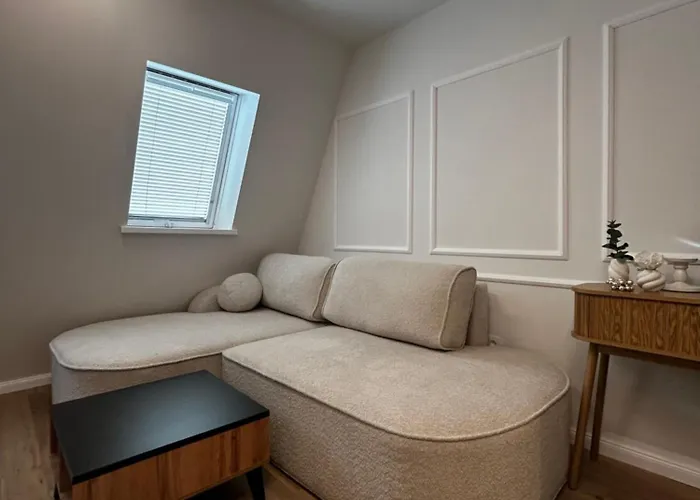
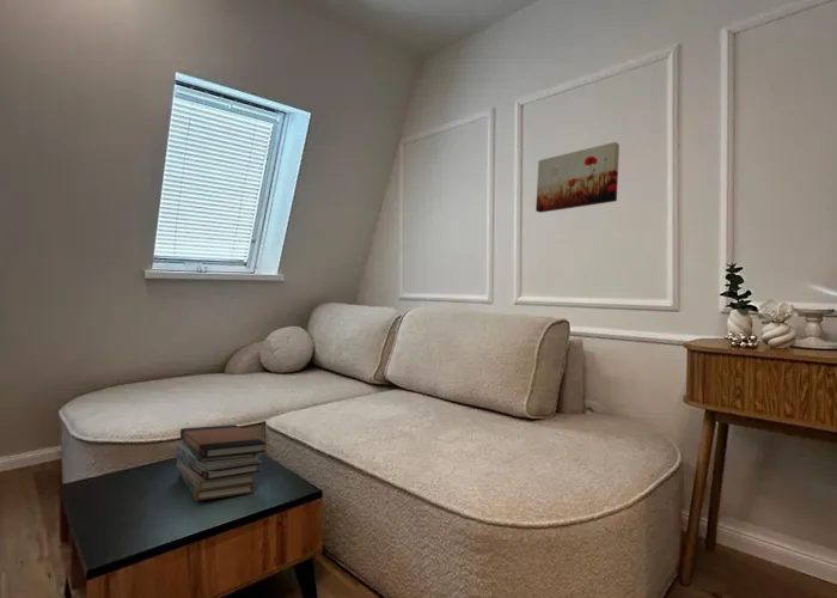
+ book stack (218, 458)
+ wall art (575, 179)
